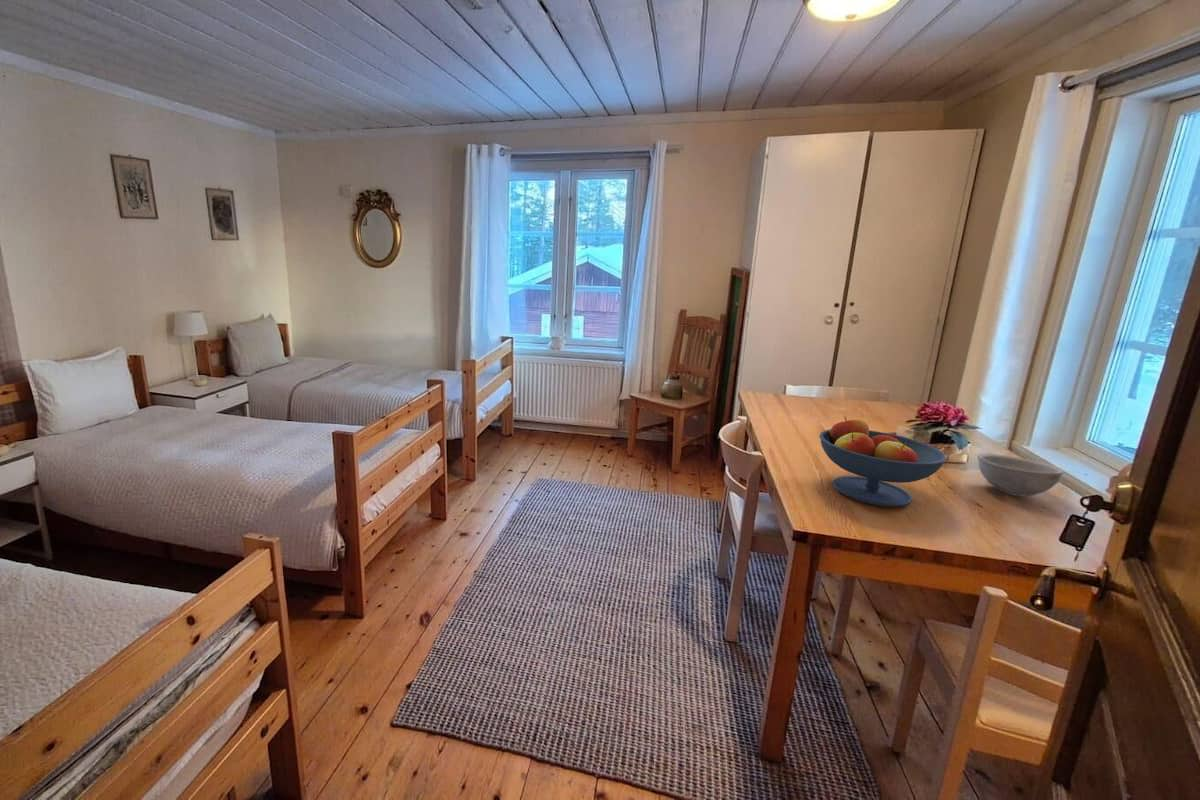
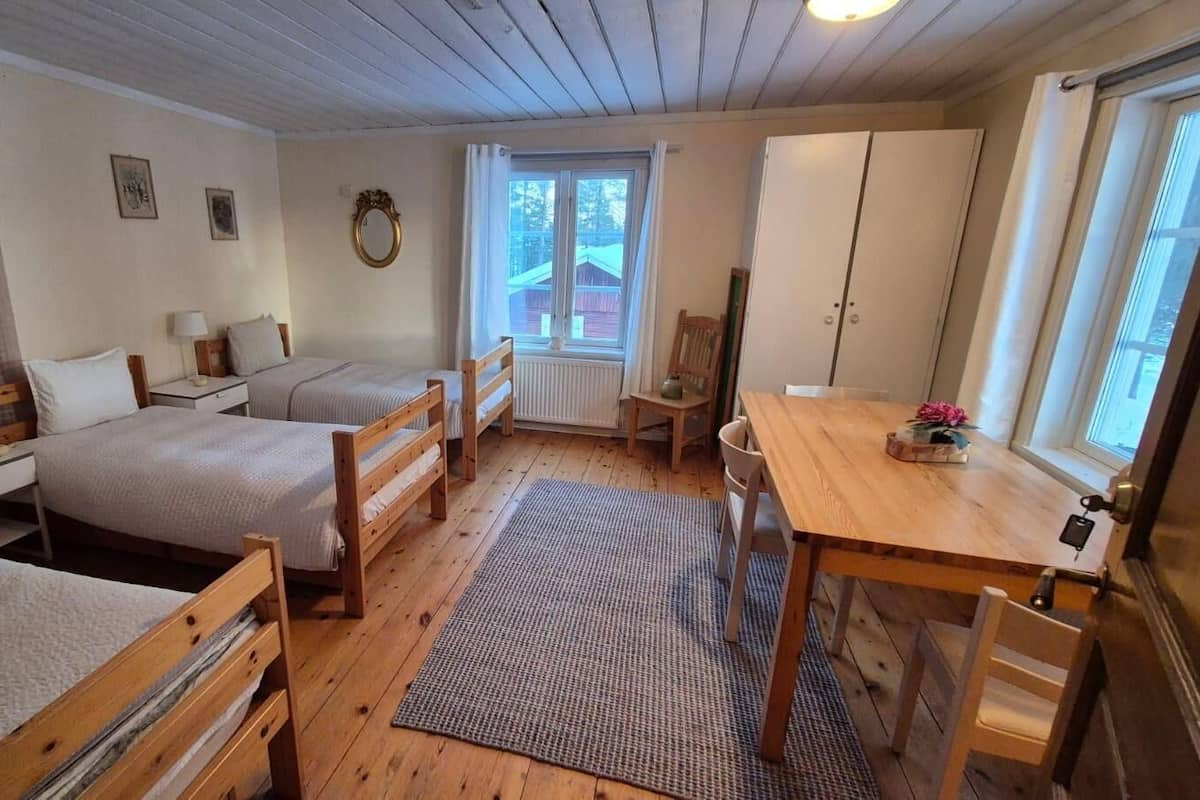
- bowl (1015, 477)
- fruit bowl (876, 459)
